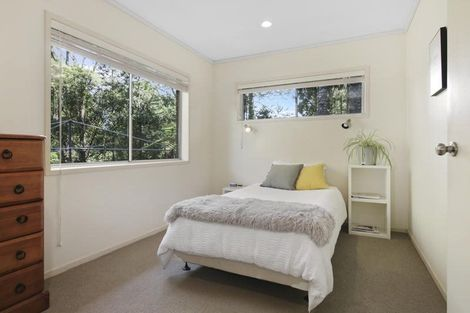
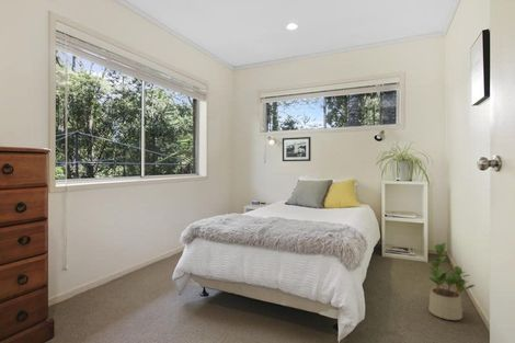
+ potted plant (449, 279)
+ picture frame (296, 149)
